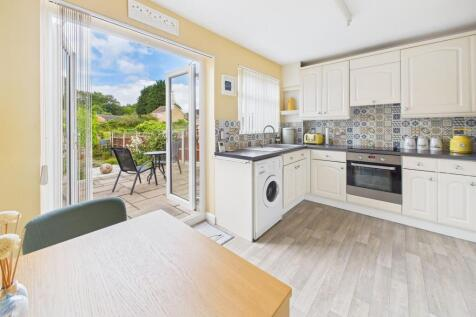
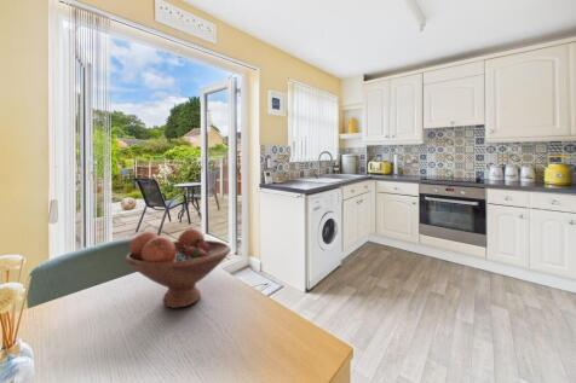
+ fruit bowl (182, 265)
